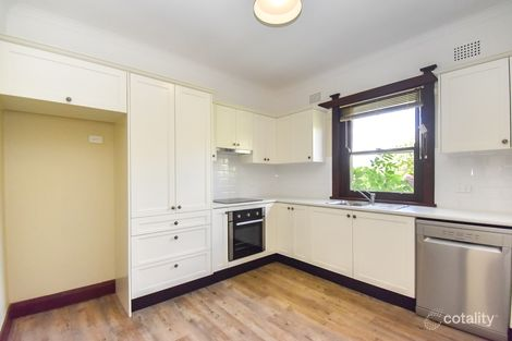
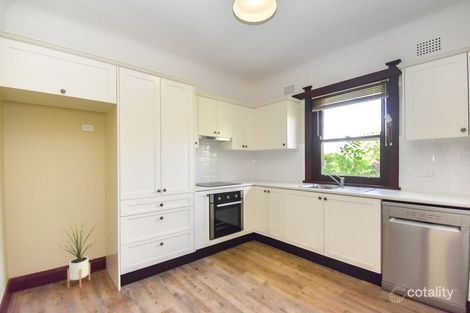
+ house plant (79, 252)
